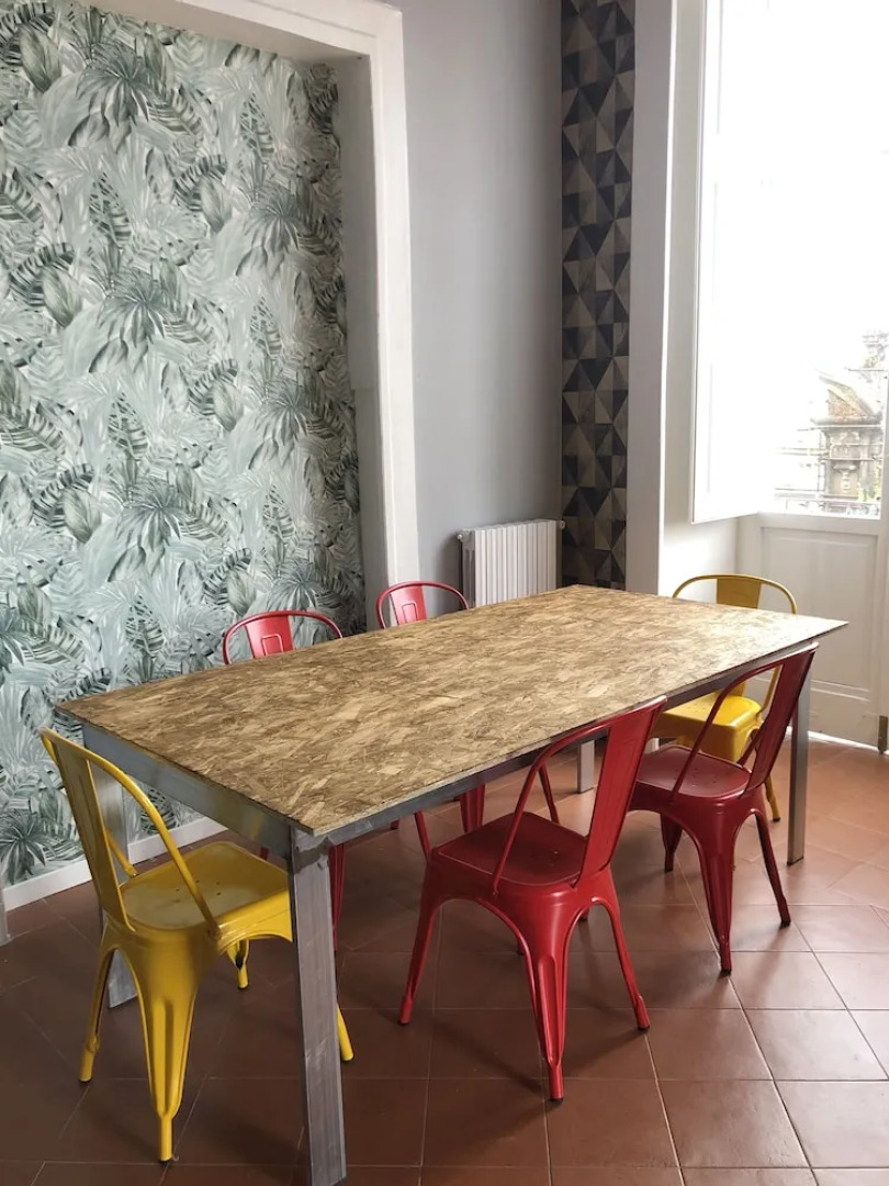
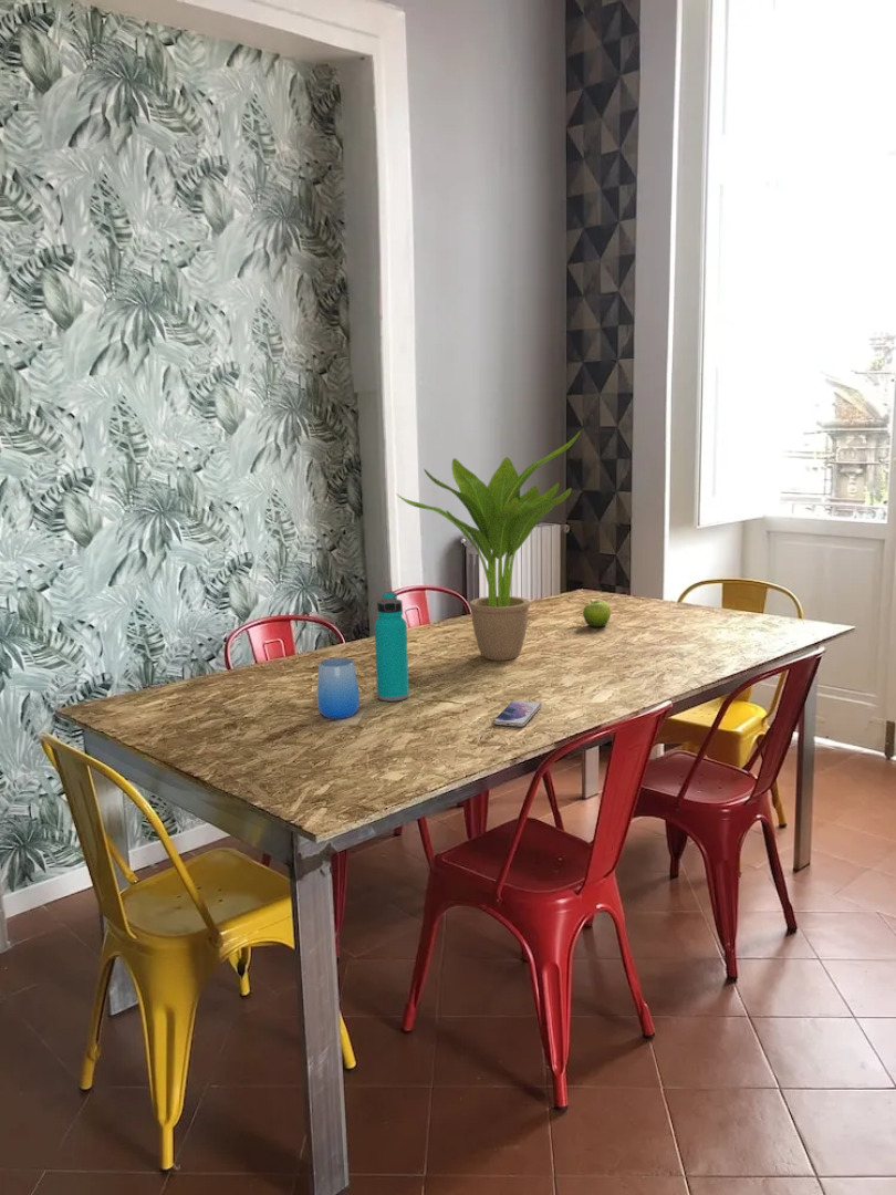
+ water bottle (390, 645)
+ smartphone (518, 713)
+ cup (337, 688)
+ potted plant (500, 544)
+ fruit (596, 612)
